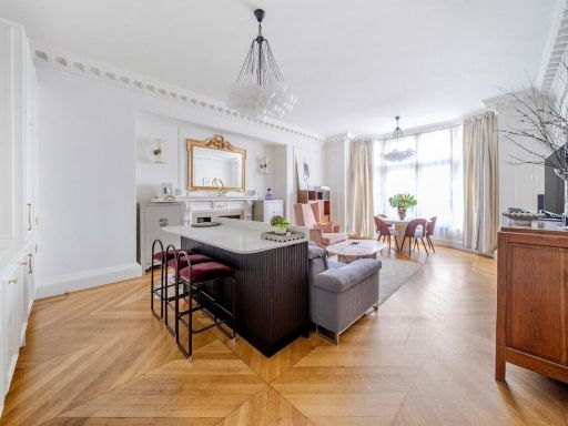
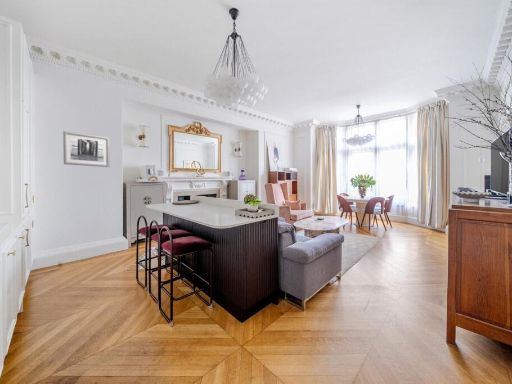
+ wall art (87, 150)
